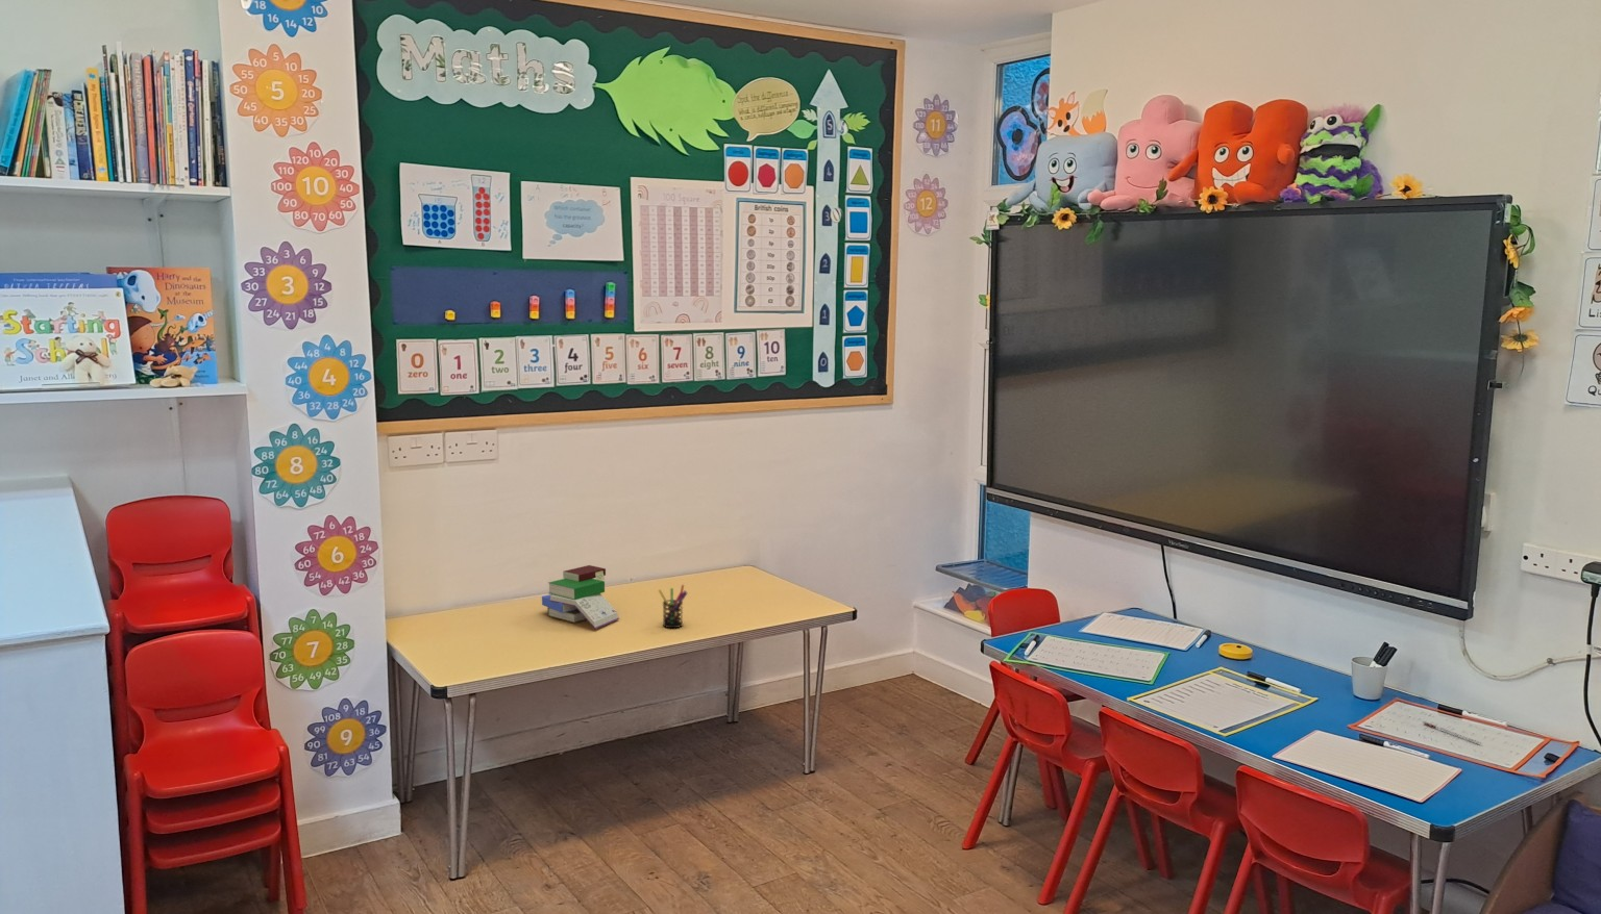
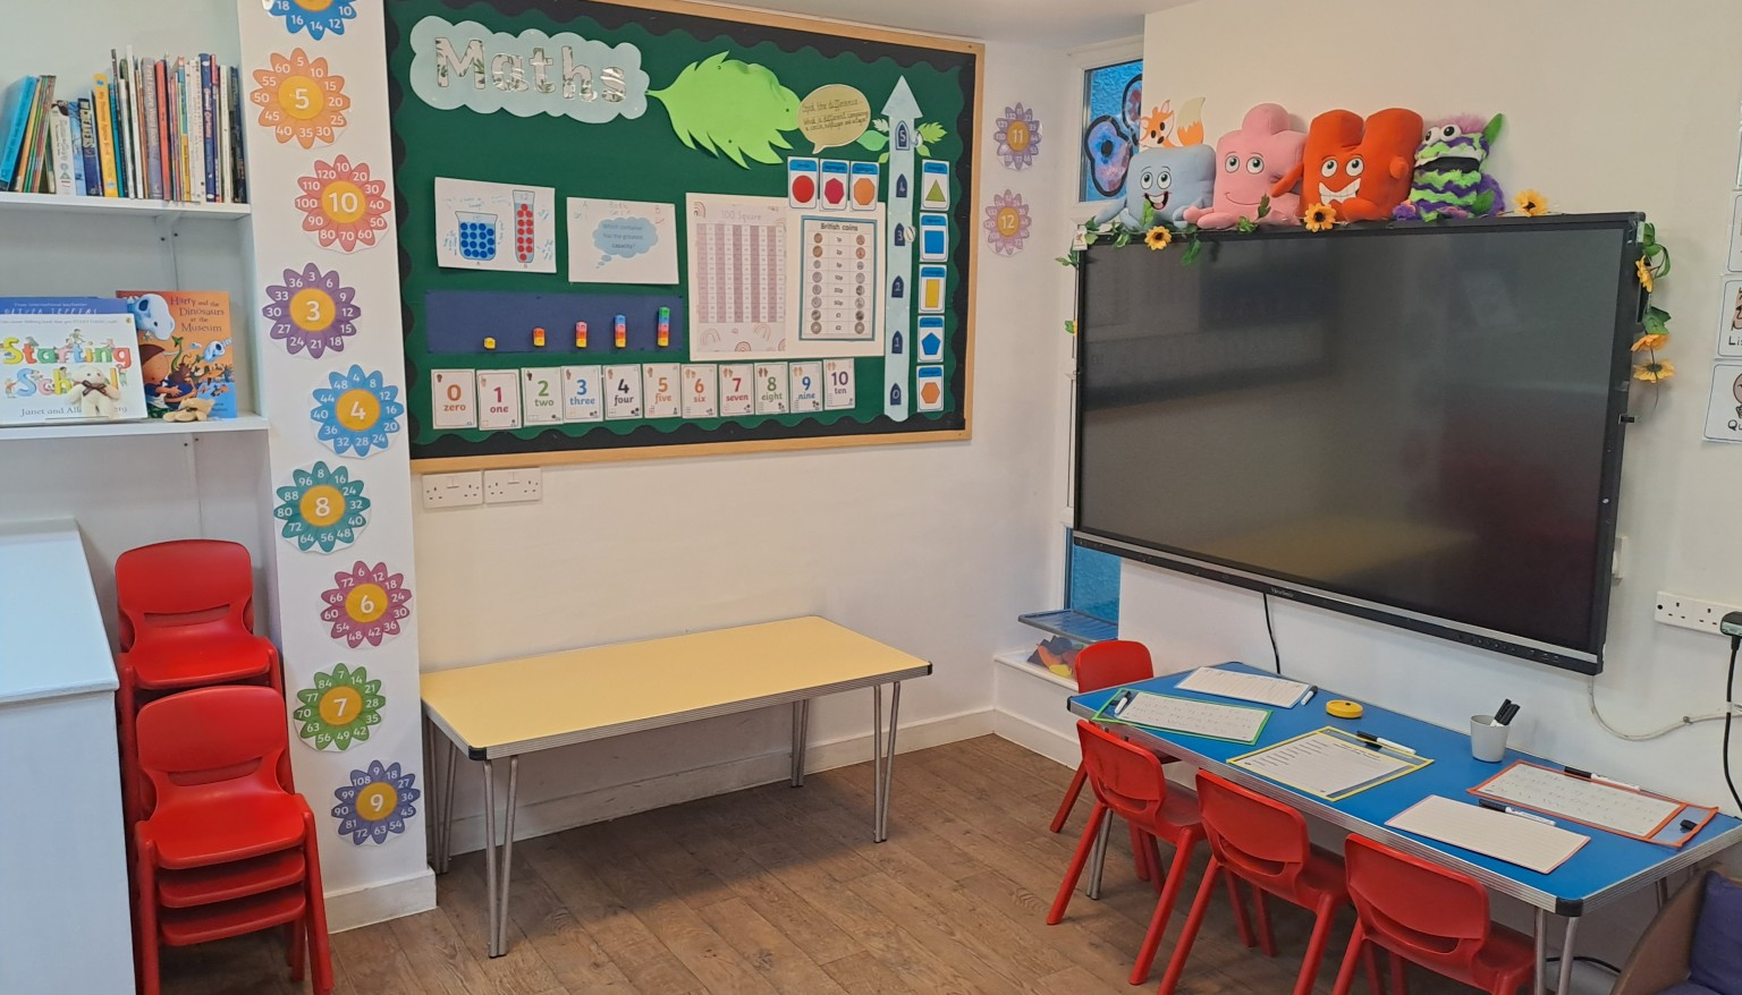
- pen (1451, 732)
- pen holder (673, 604)
- book (587, 595)
